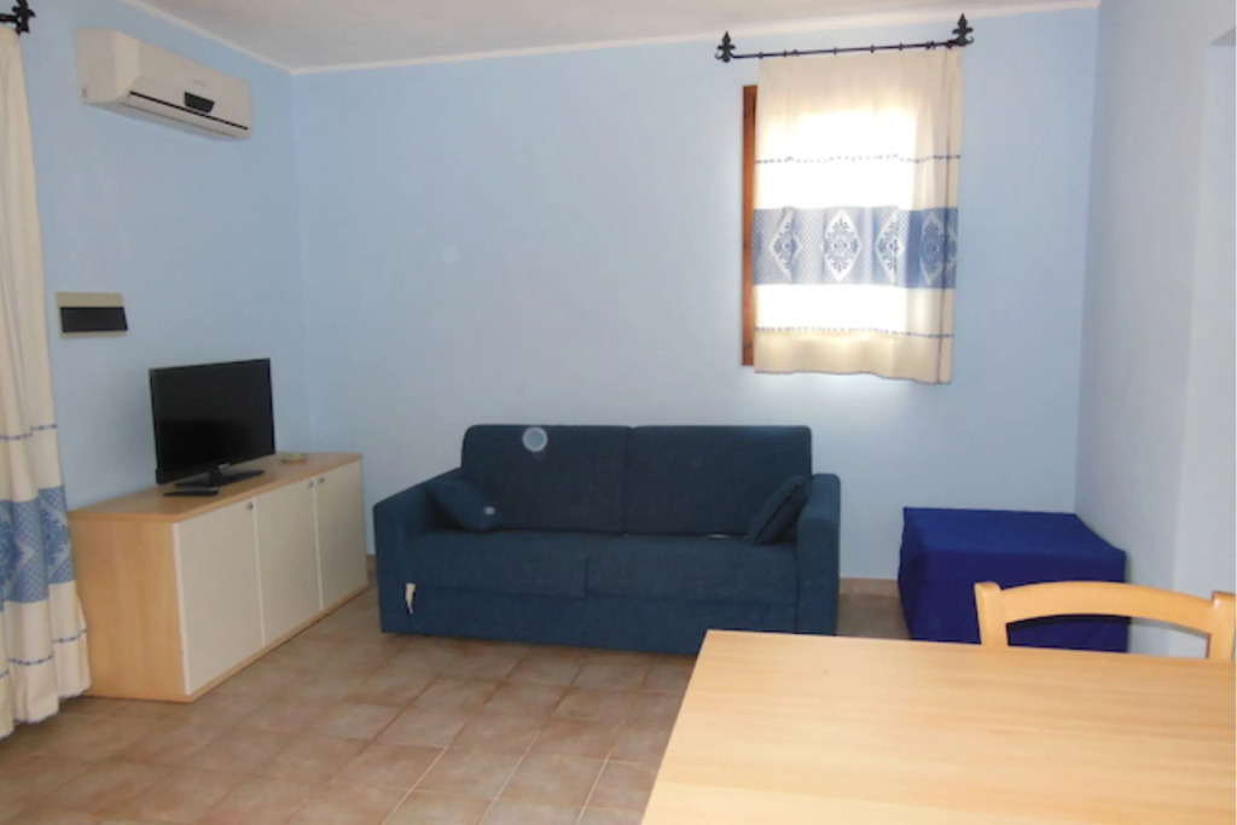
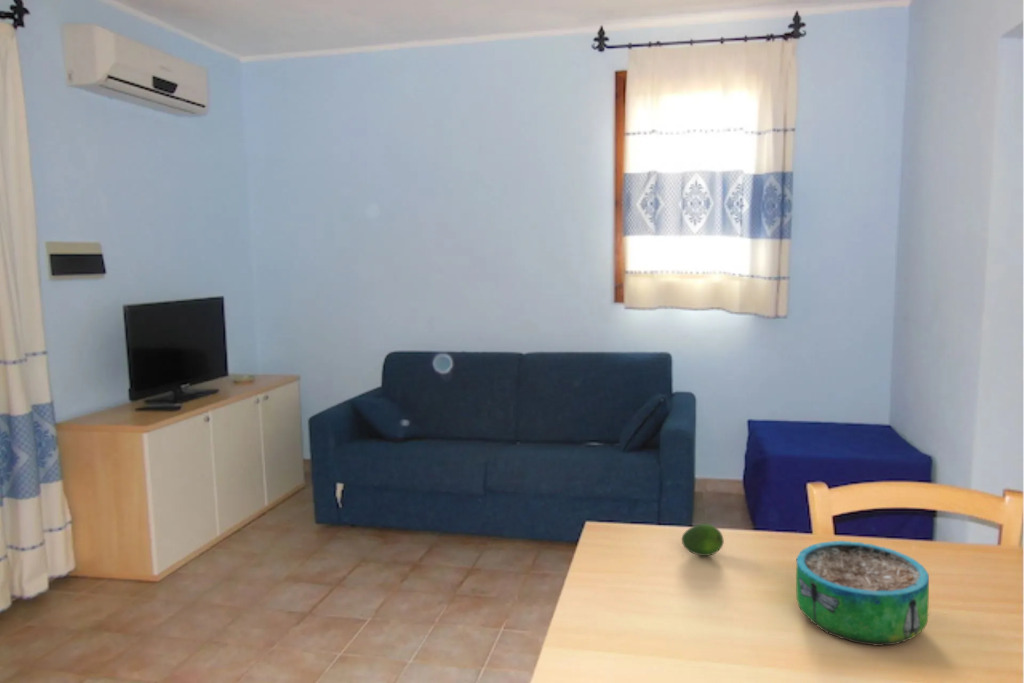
+ decorative bowl (859, 591)
+ fruit (702, 539)
